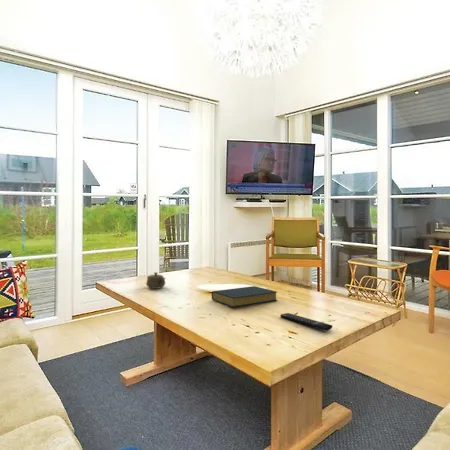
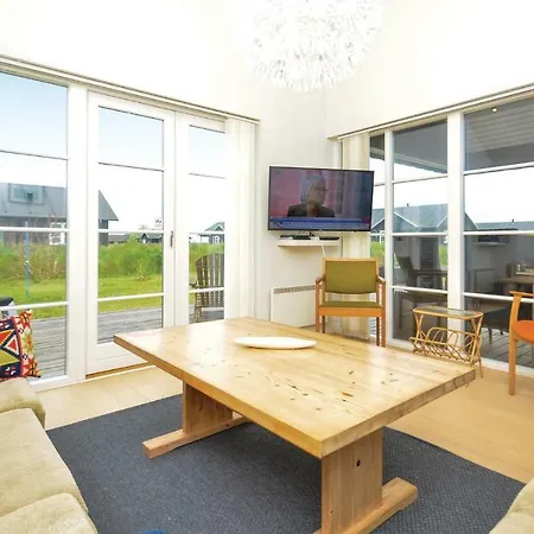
- teapot (156, 280)
- hardback book (244, 295)
- remote control (304, 321)
